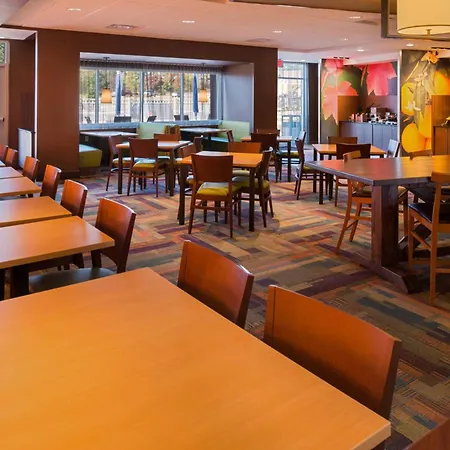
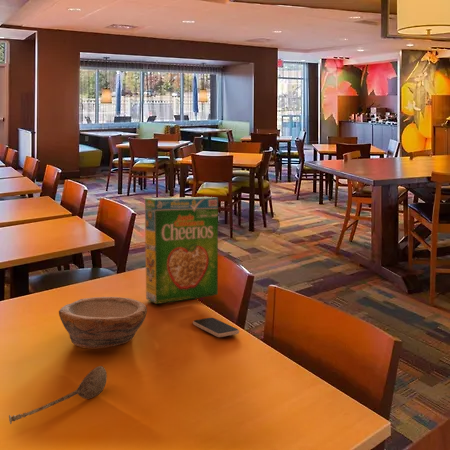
+ cereal box (182, 248)
+ smartphone (215, 327)
+ bowl (104, 324)
+ soupspoon (64, 396)
